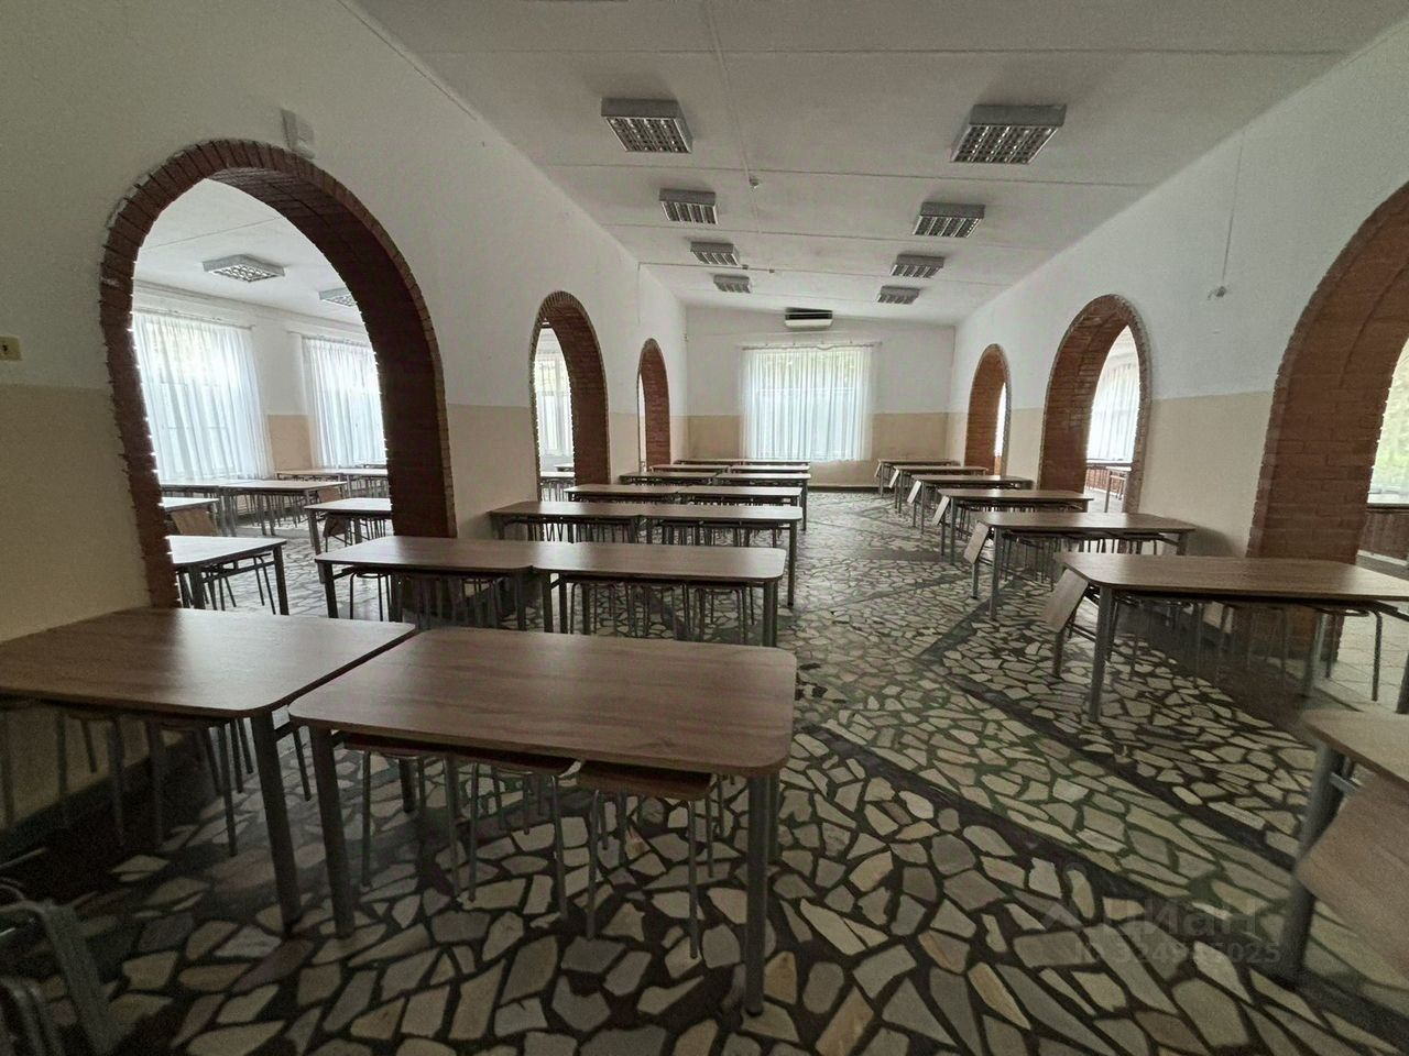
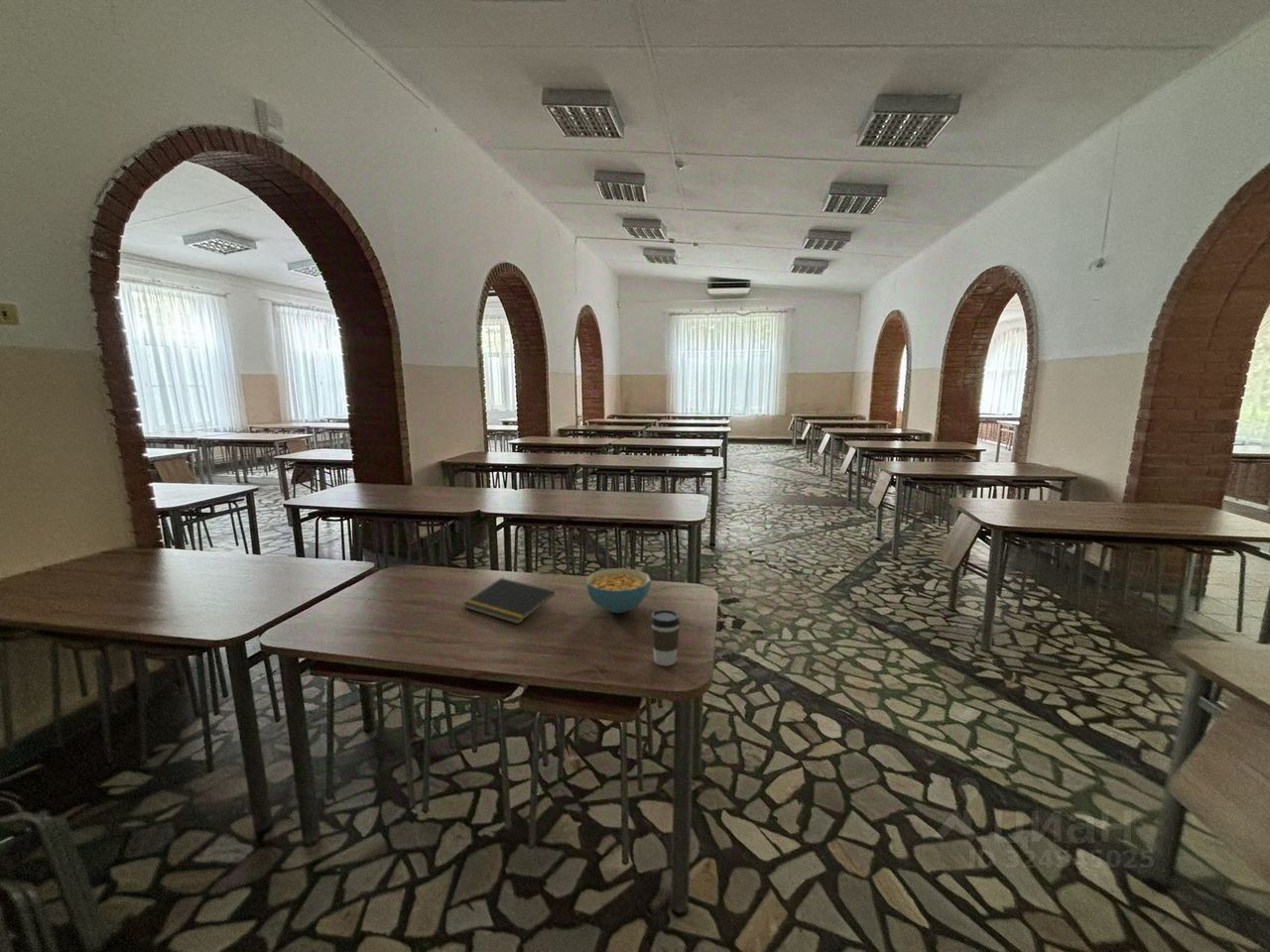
+ coffee cup (665, 638)
+ cereal bowl (618, 594)
+ notepad (509, 599)
